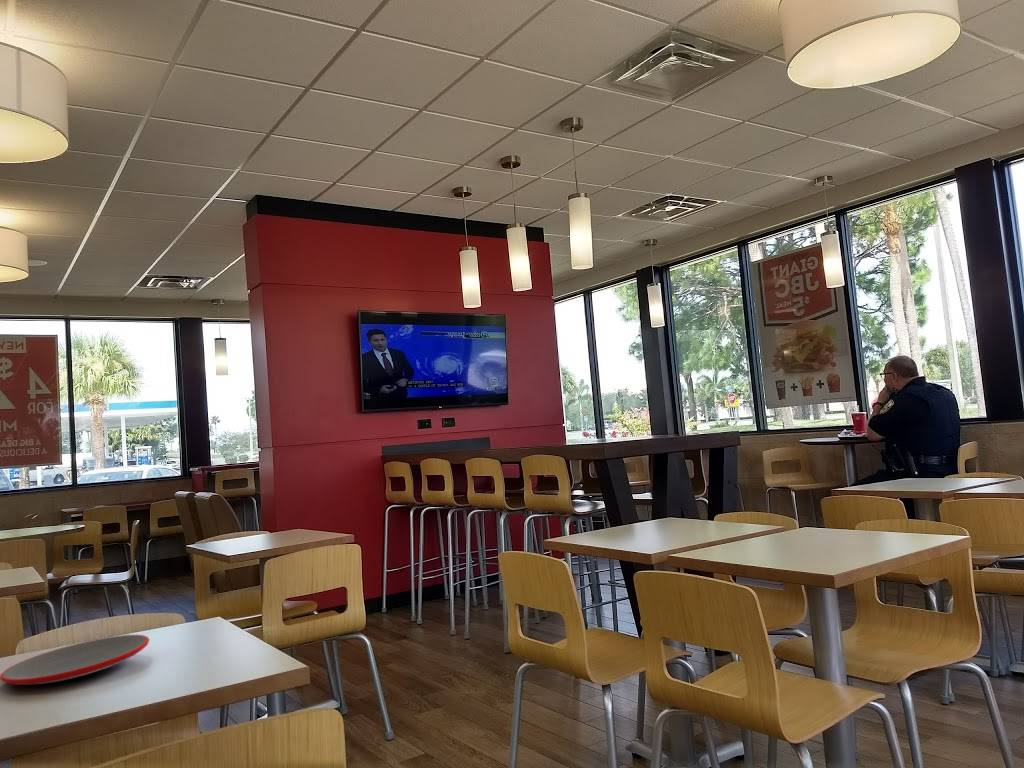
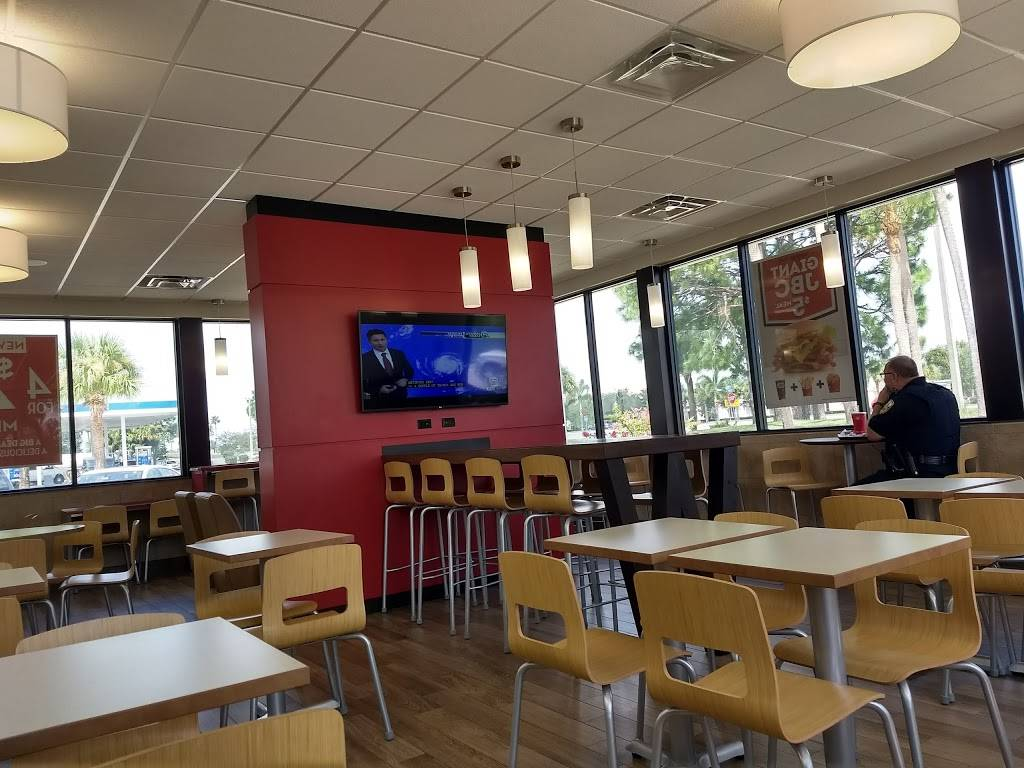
- plate (77, 660)
